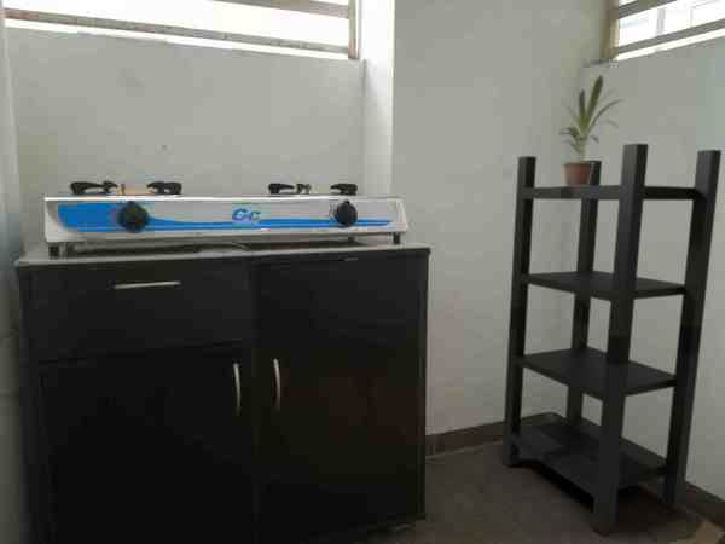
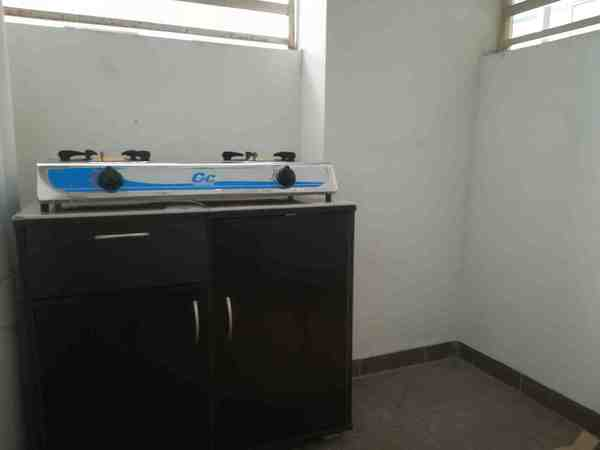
- potted plant (585, 135)
- shelving unit (588, 325)
